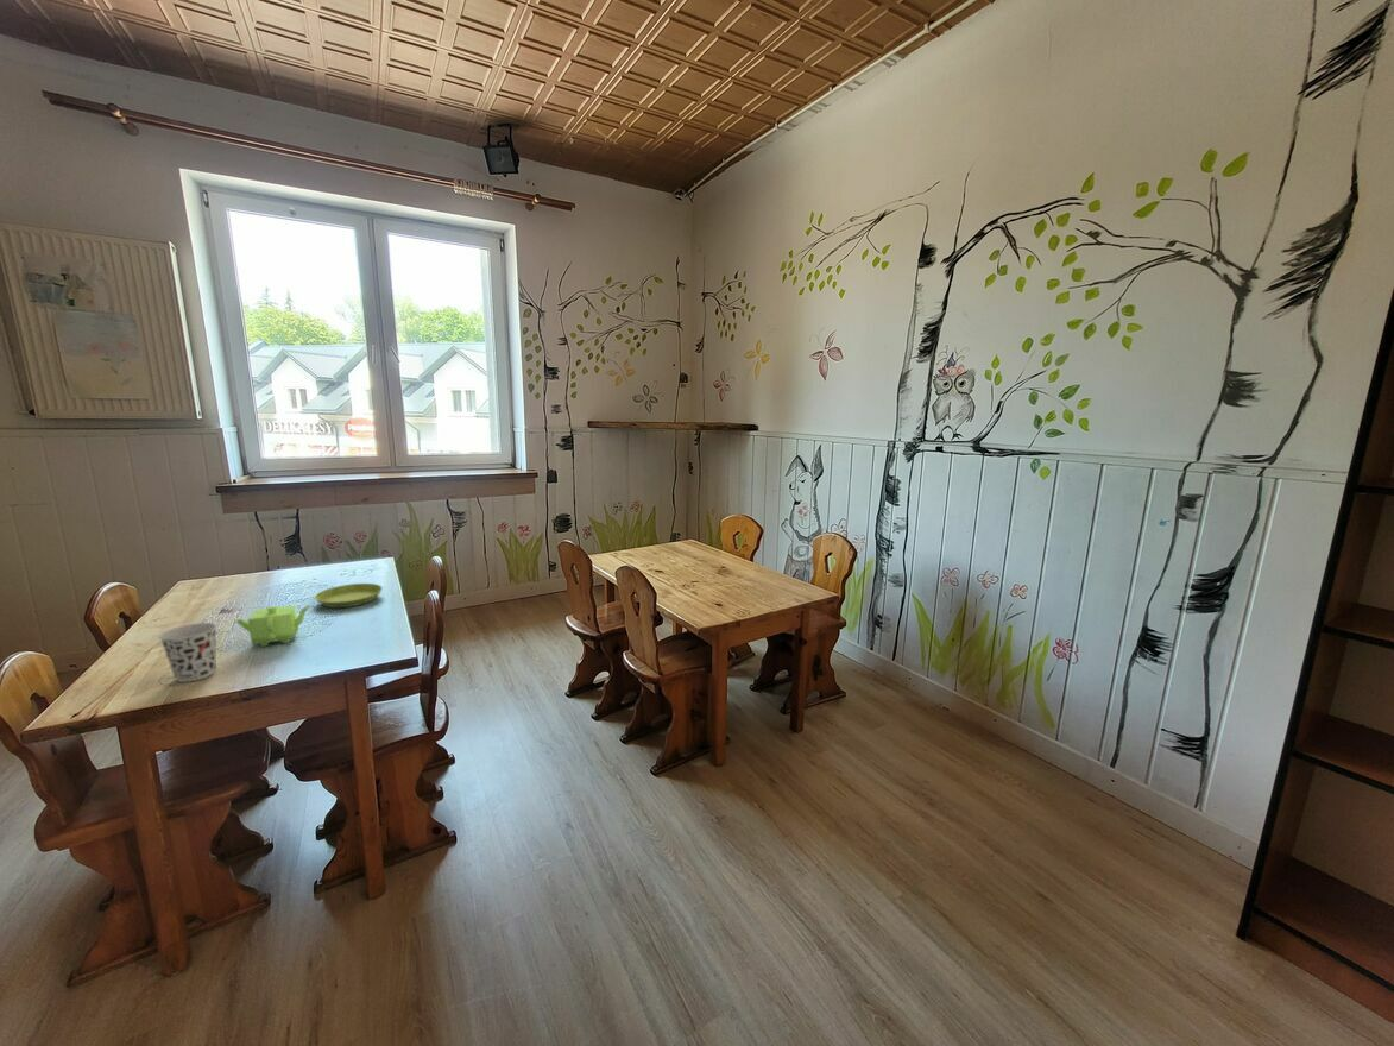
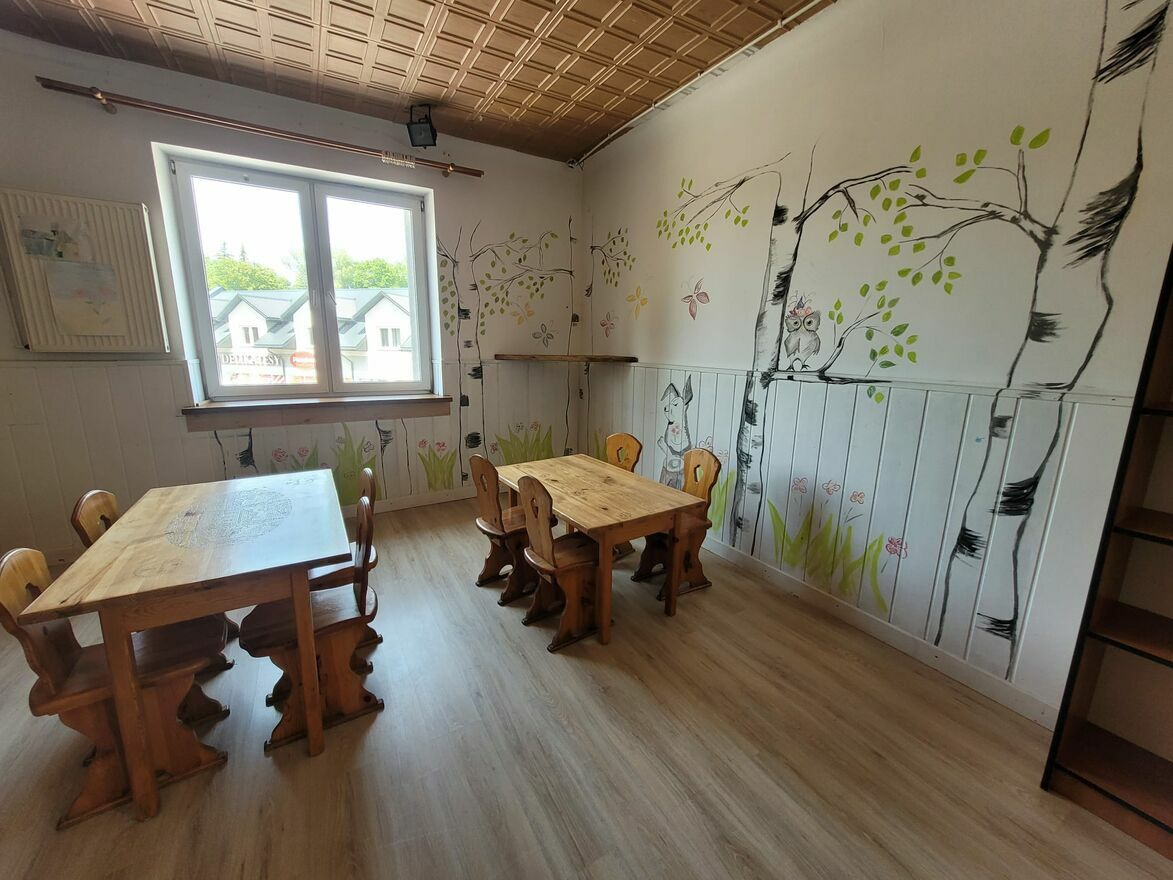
- cup (191, 653)
- teapot (277, 622)
- saucer (349, 596)
